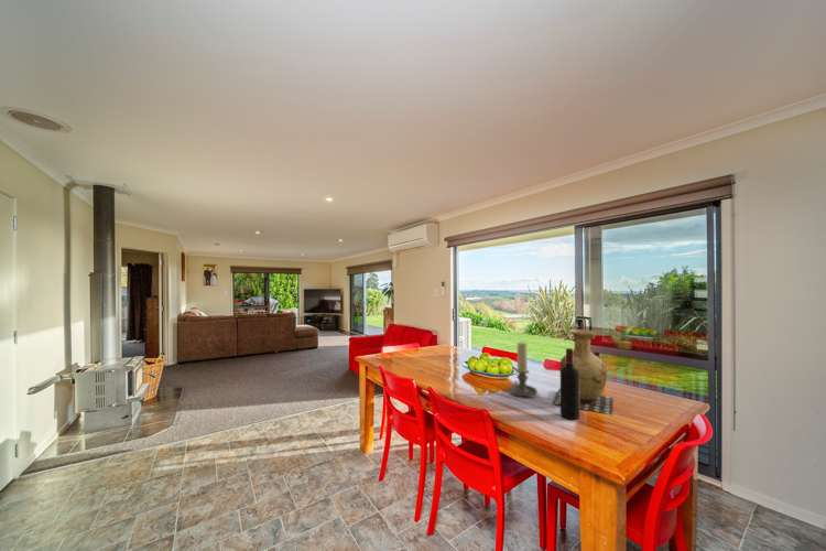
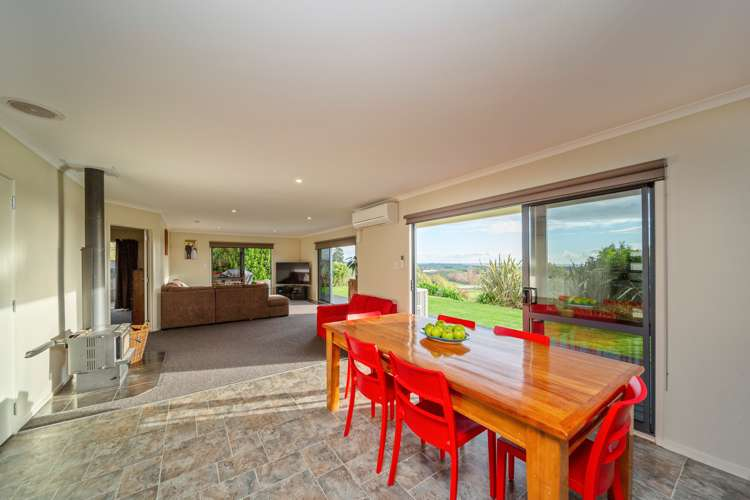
- candle holder (521, 367)
- wine bottle (569, 382)
- vase (583, 366)
